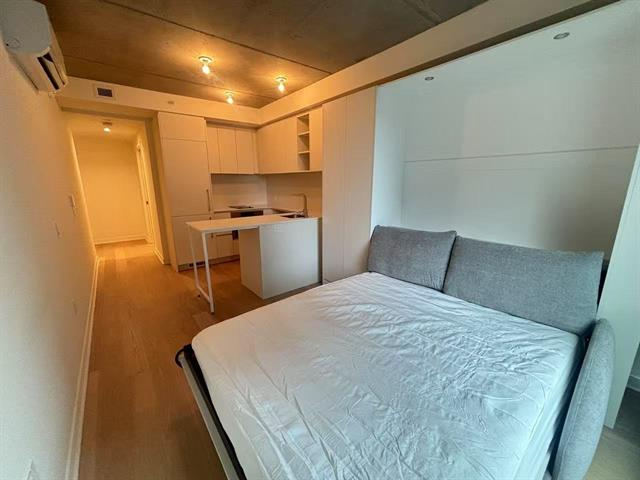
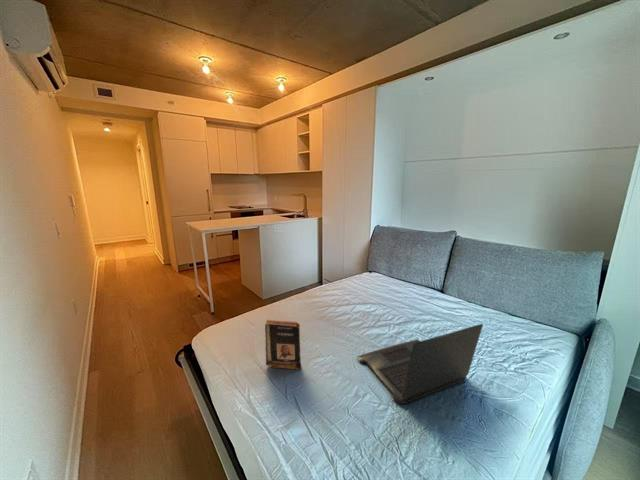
+ book (283, 344)
+ laptop (414, 342)
